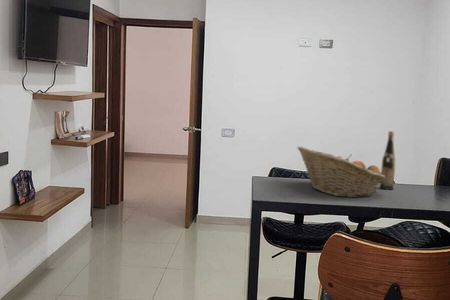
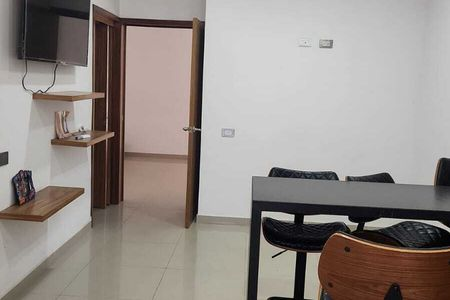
- fruit basket (339, 169)
- wine bottle (388, 160)
